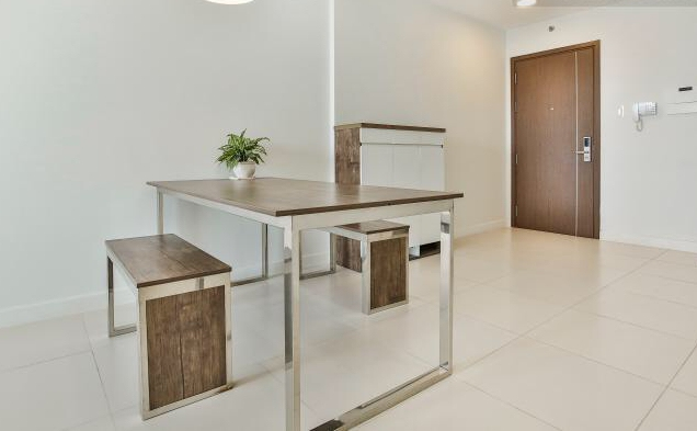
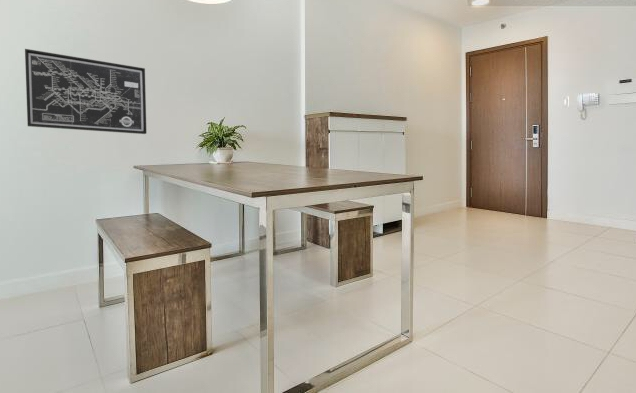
+ wall art (90, 95)
